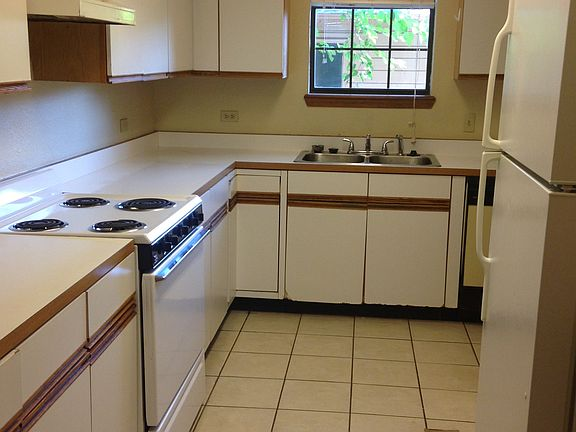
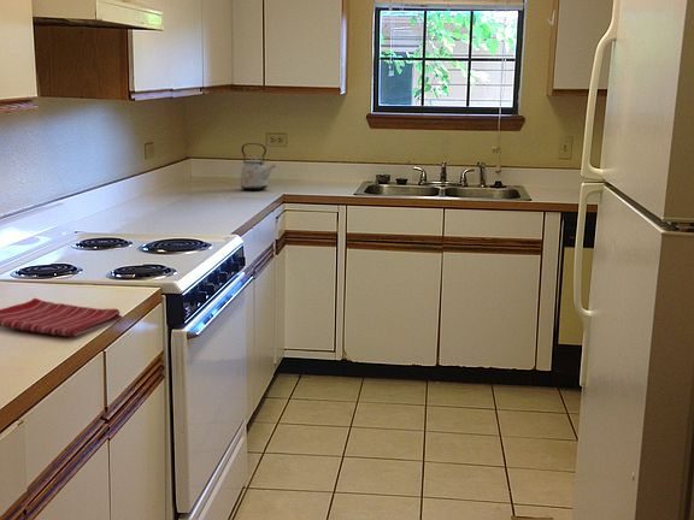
+ kettle (258, 166)
+ dish towel (53, 317)
